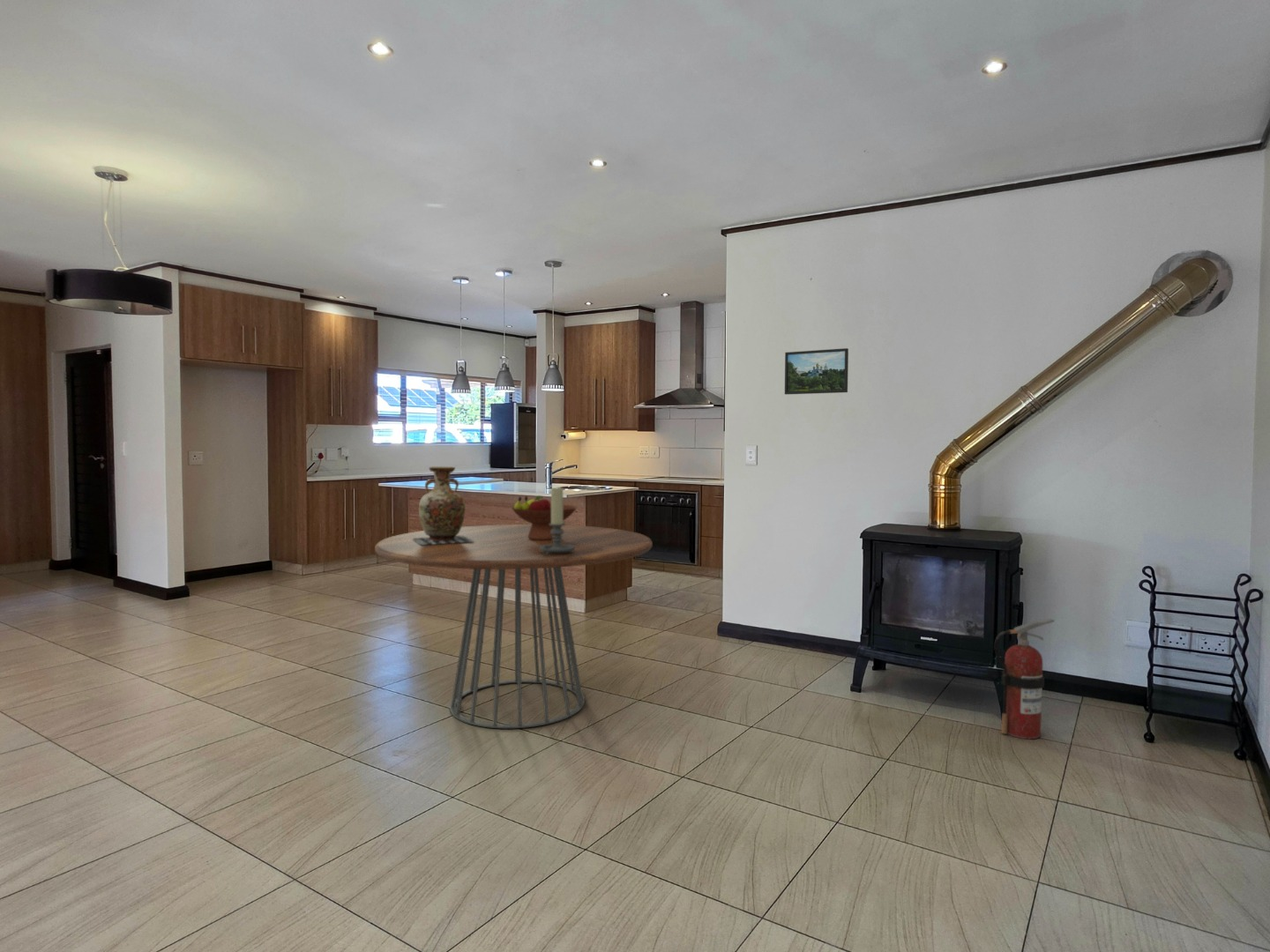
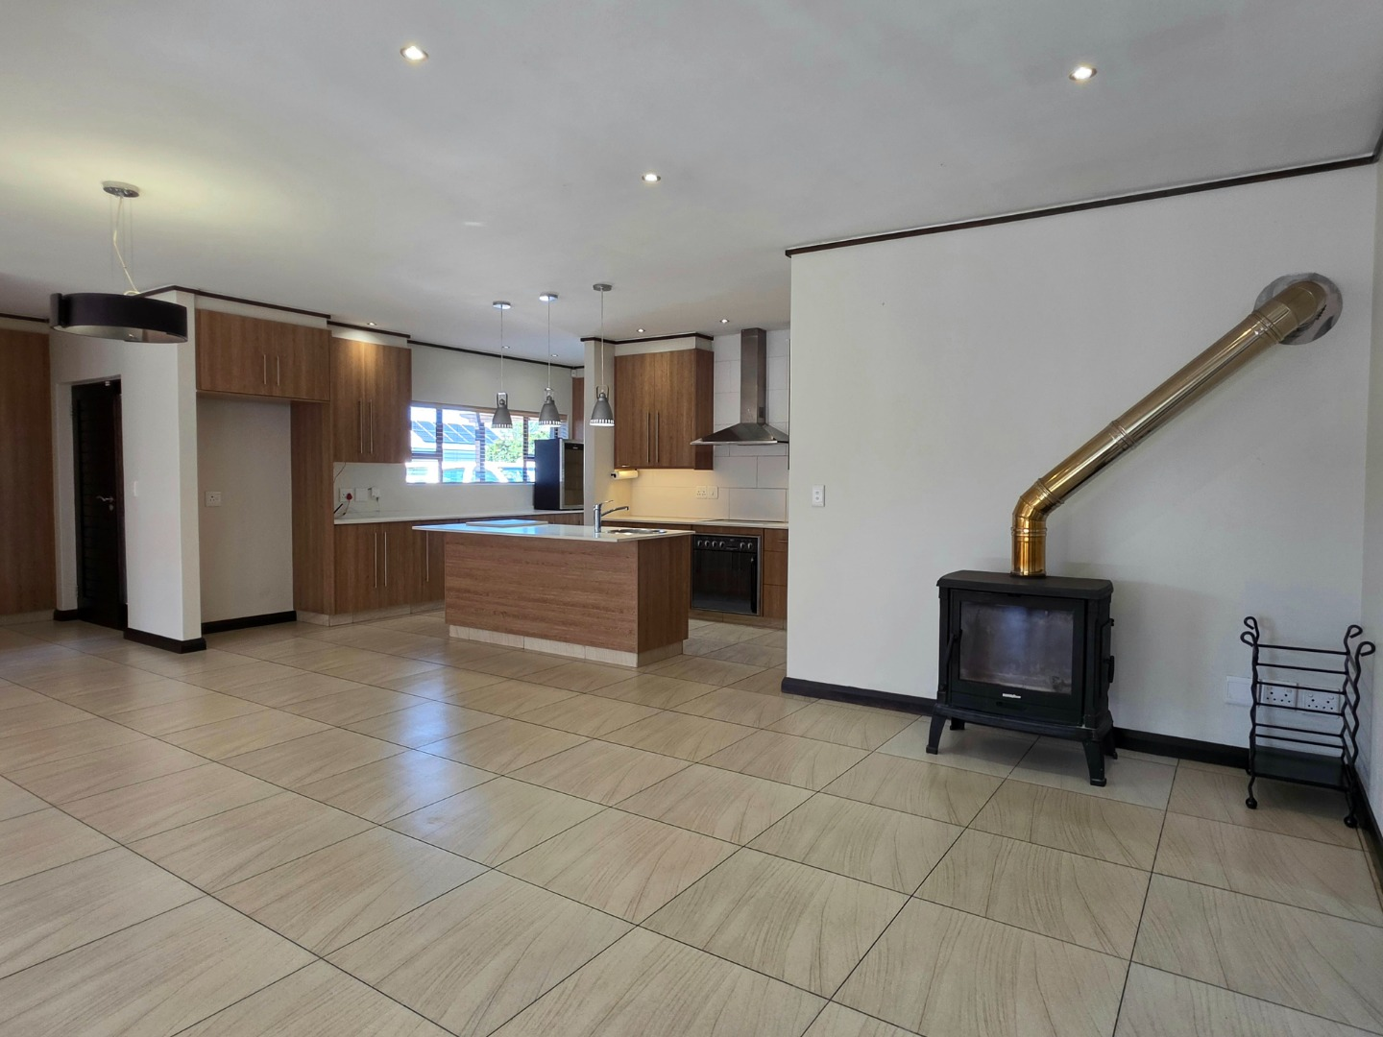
- candle holder (555, 519)
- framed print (815, 371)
- dining table (518, 621)
- fruit bowl (544, 516)
- fire extinguisher (1022, 677)
- vase (442, 503)
